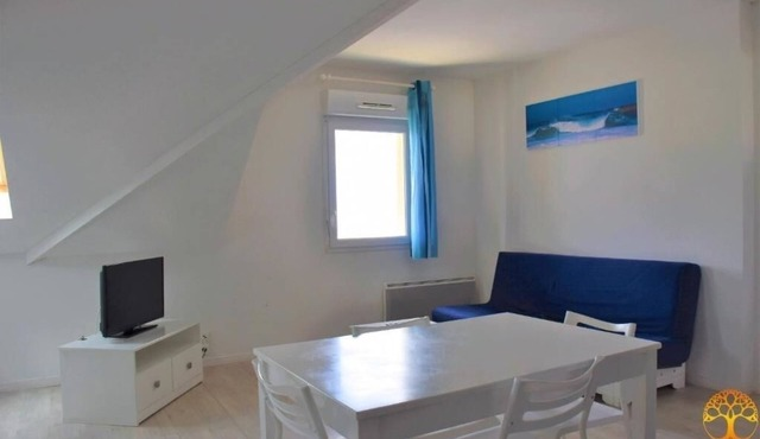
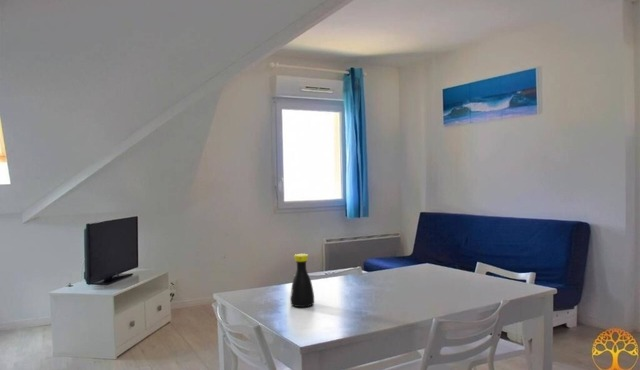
+ bottle (301, 279)
